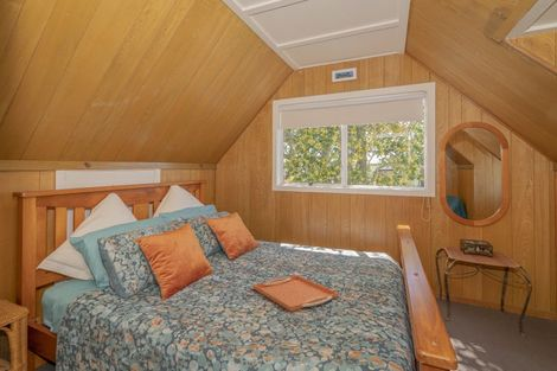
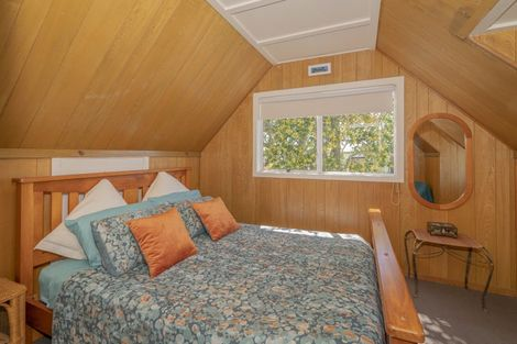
- serving tray (294, 290)
